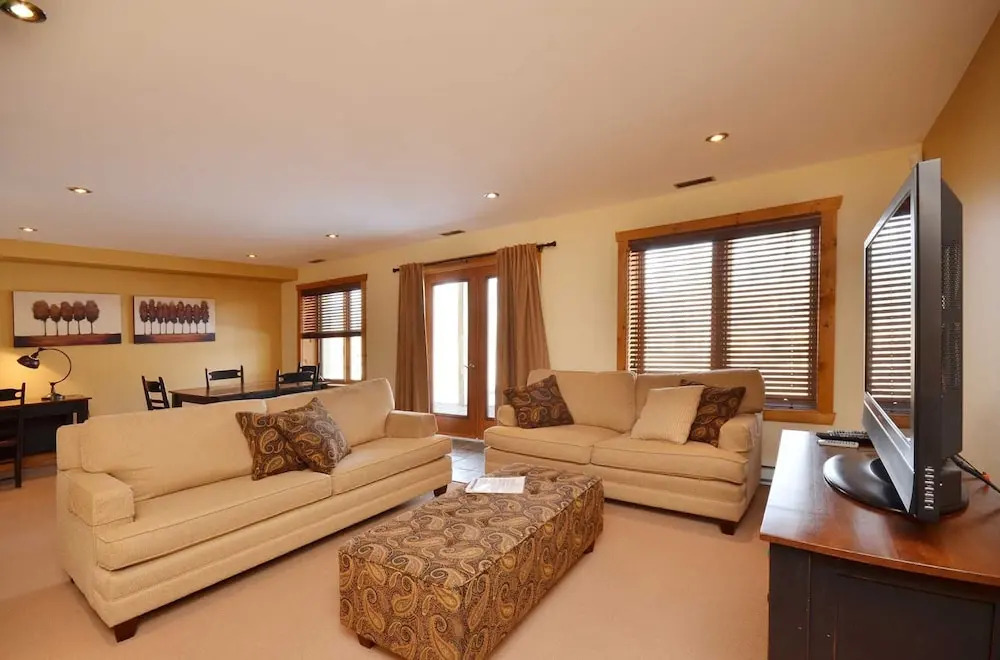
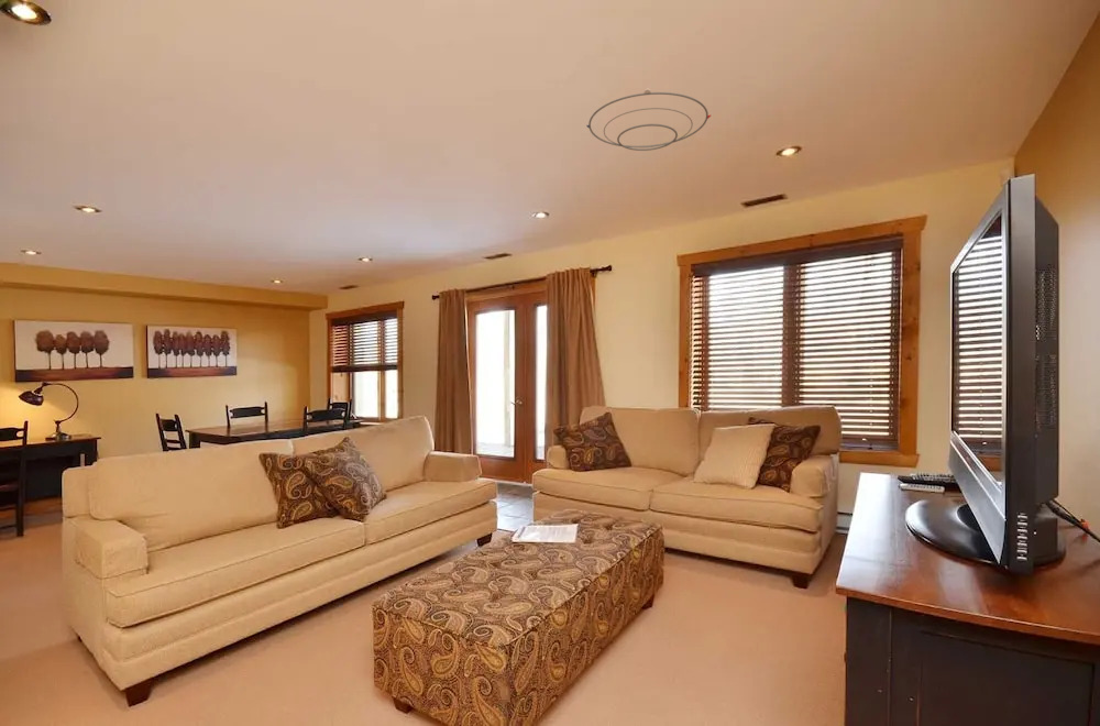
+ ceiling light (647, 125)
